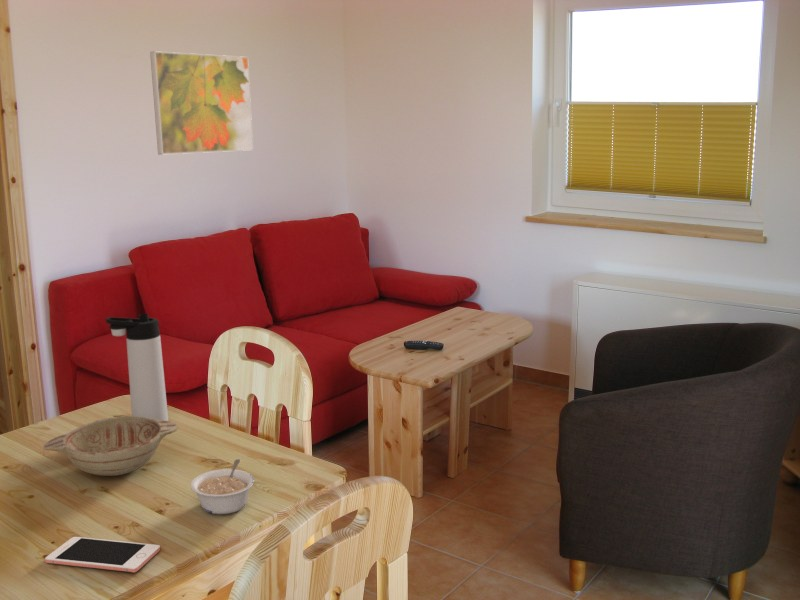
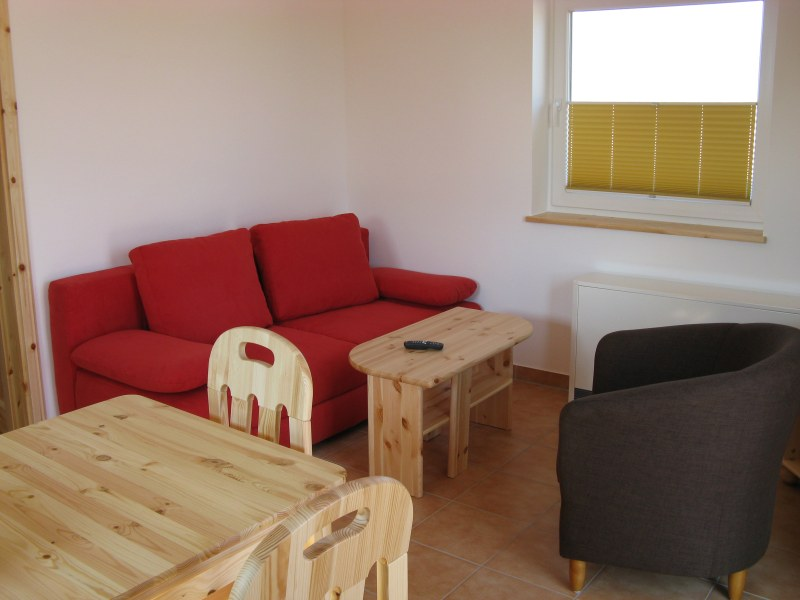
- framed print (204, 103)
- thermos bottle (137, 373)
- decorative bowl (113, 450)
- legume (222, 490)
- cell phone (103, 554)
